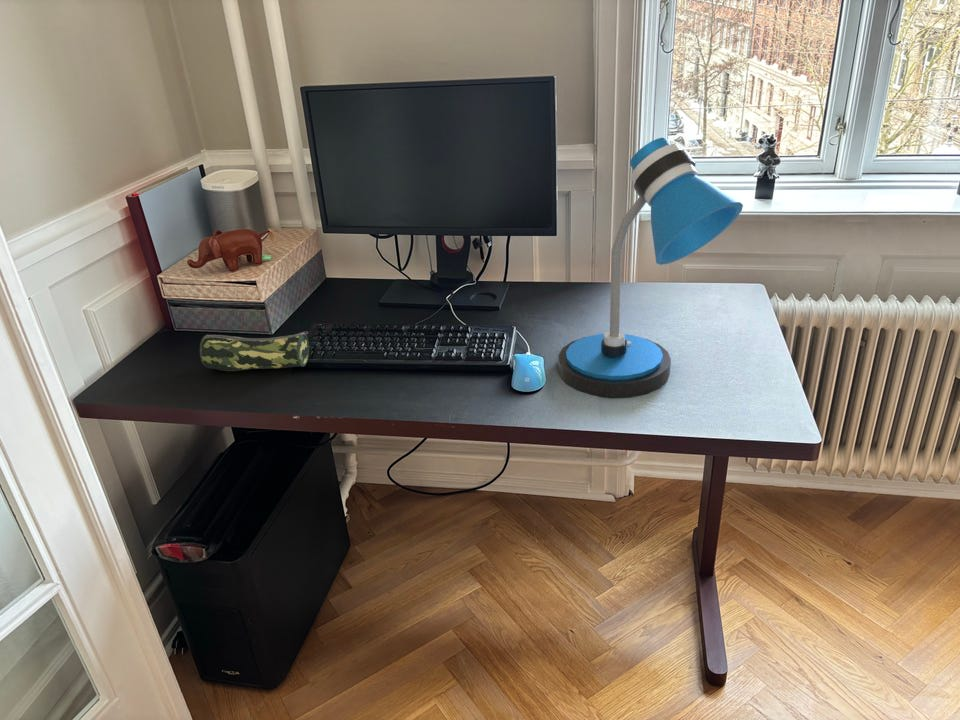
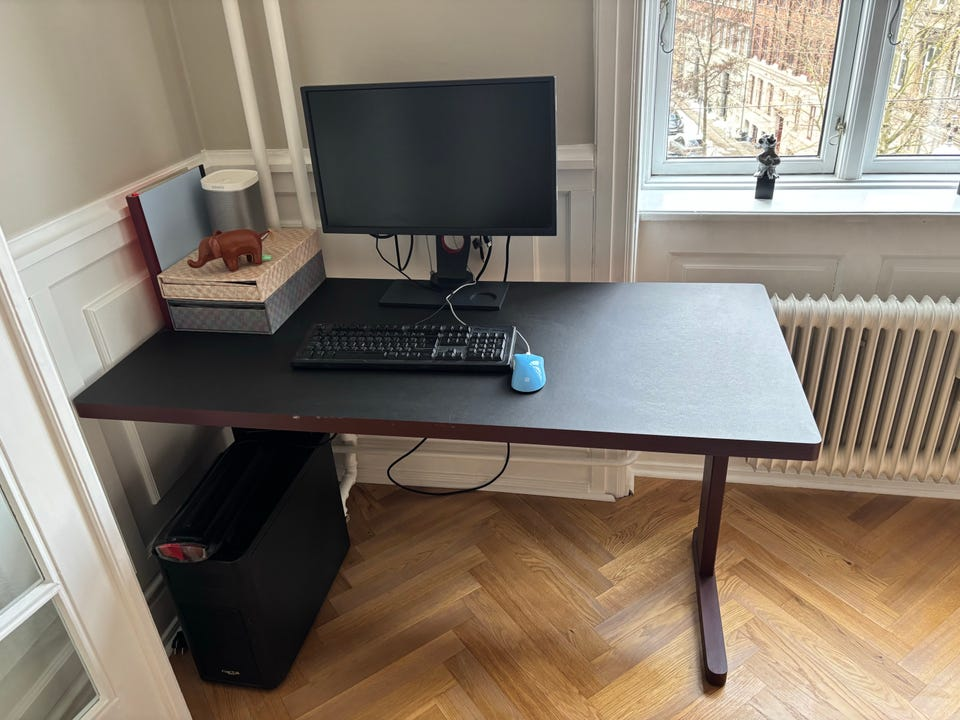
- pencil case (258, 351)
- desk lamp (656, 262)
